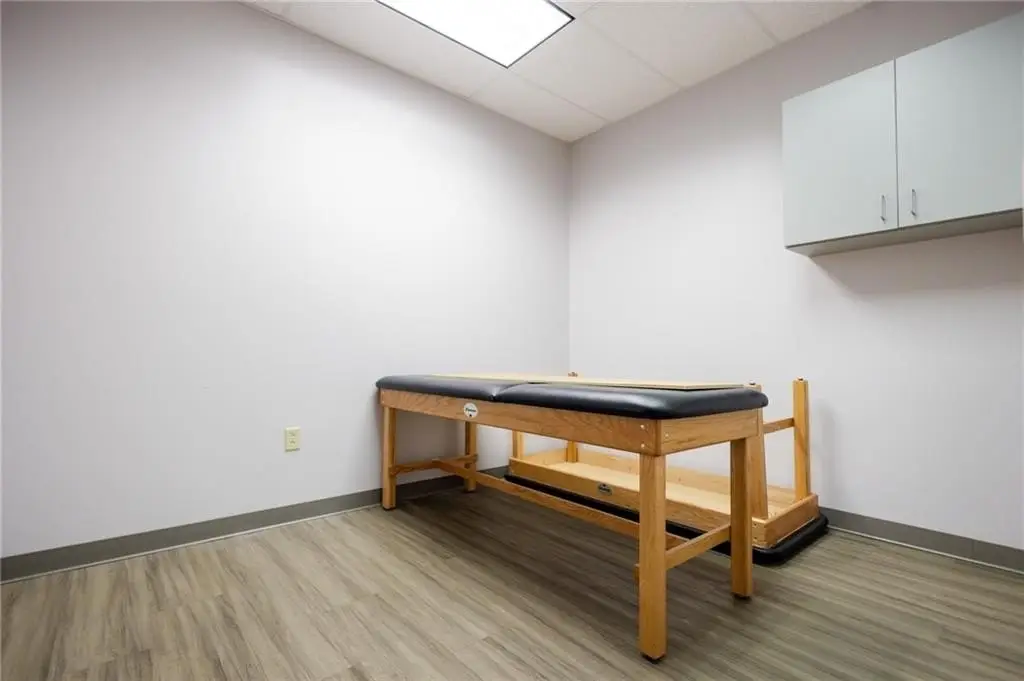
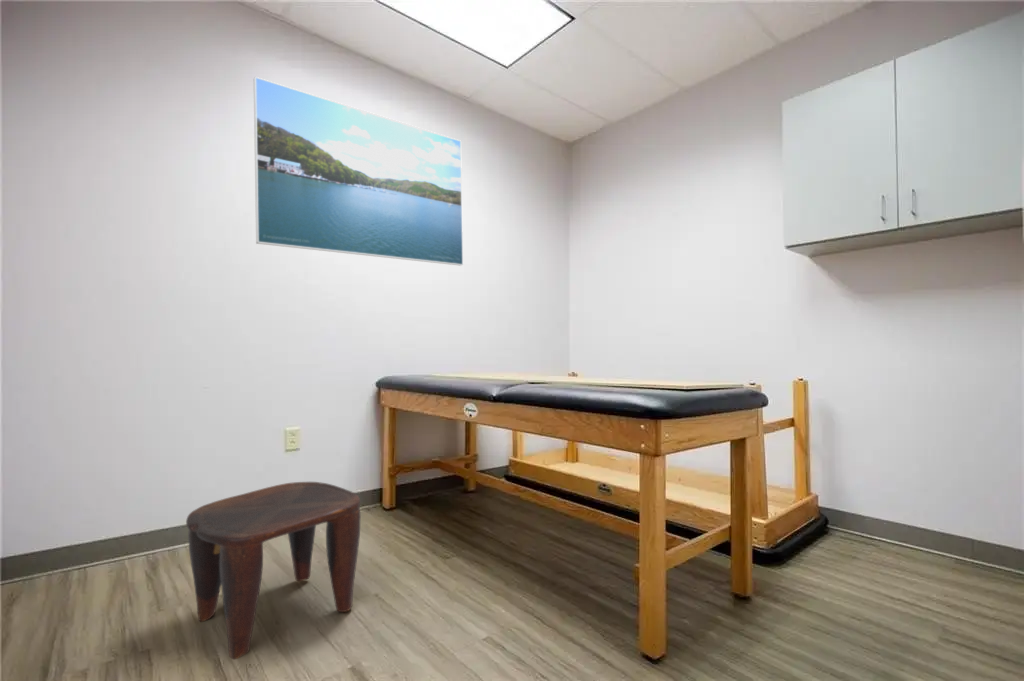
+ stool (291, 555)
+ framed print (372, 185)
